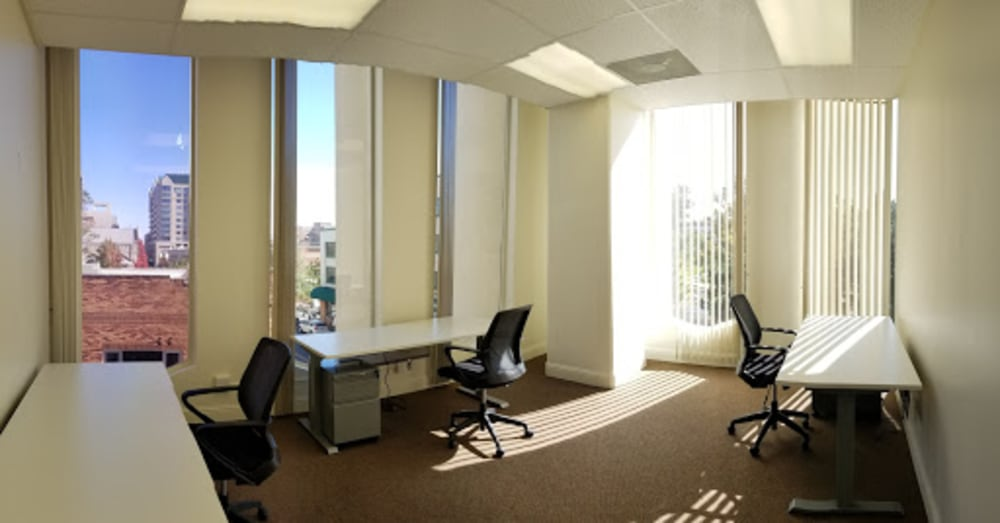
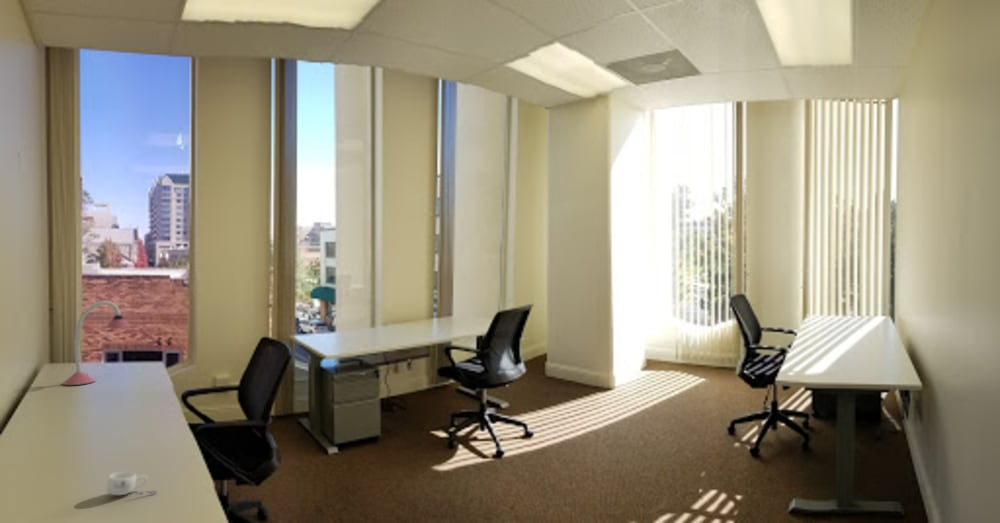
+ mug (131, 482)
+ desk lamp (106, 327)
